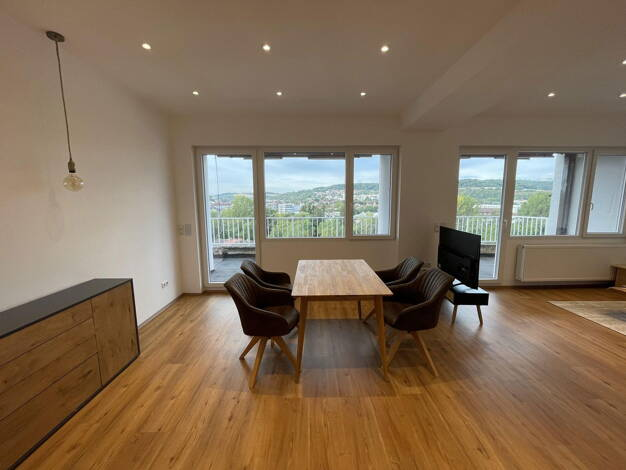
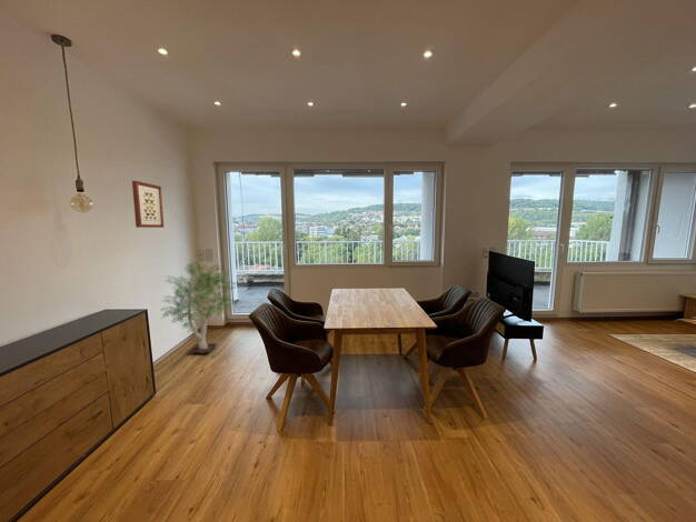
+ potted tree (207, 302)
+ wall art (149, 205)
